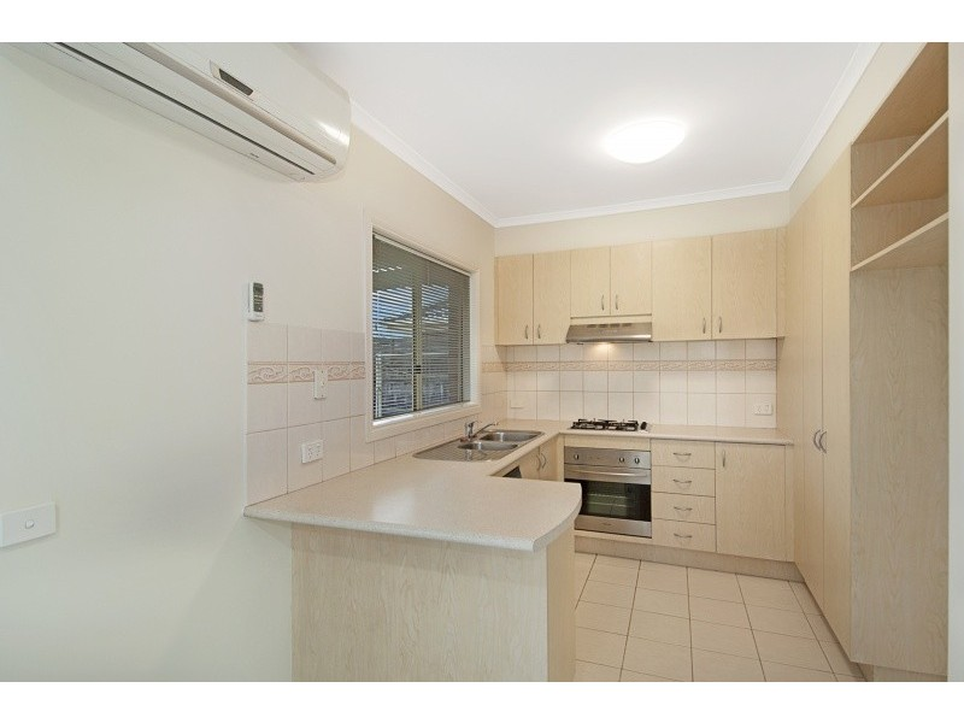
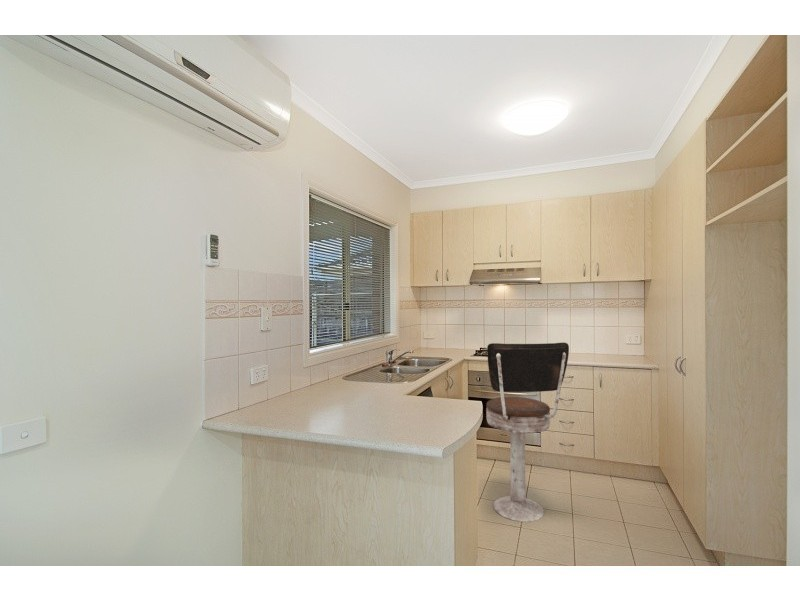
+ bar stool (519, 425)
